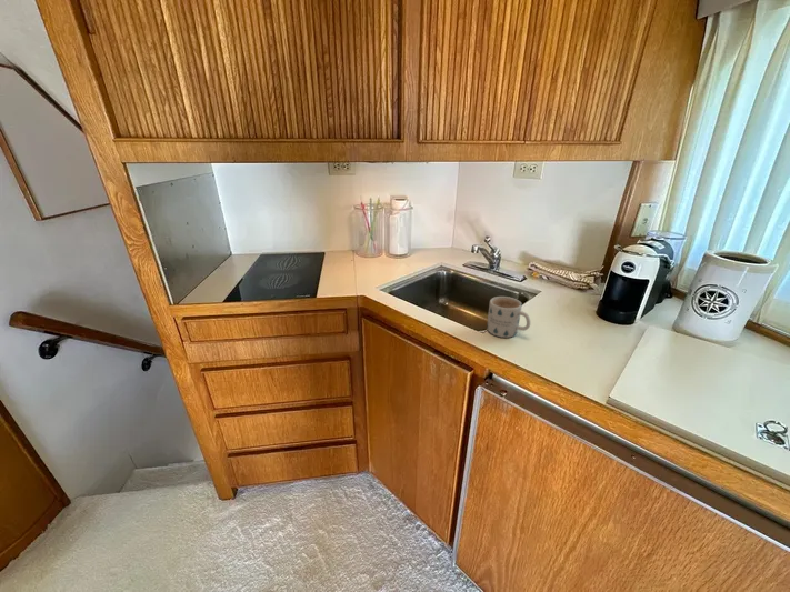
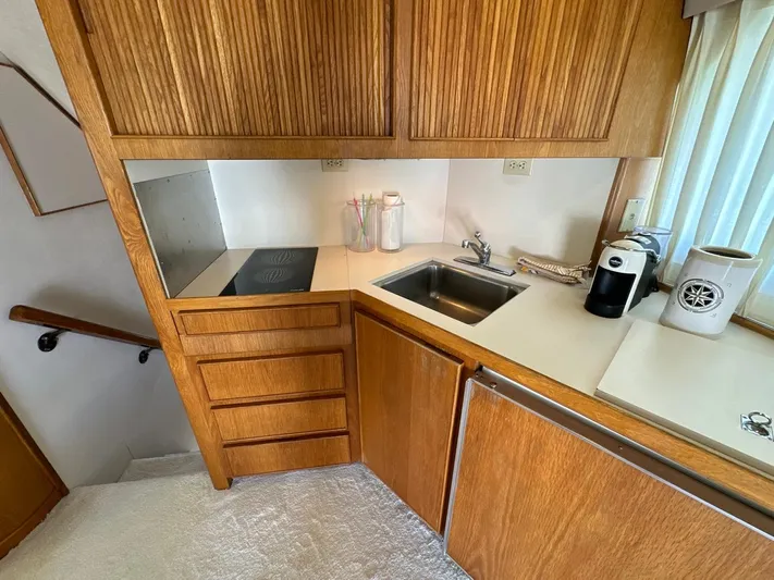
- mug (509, 318)
